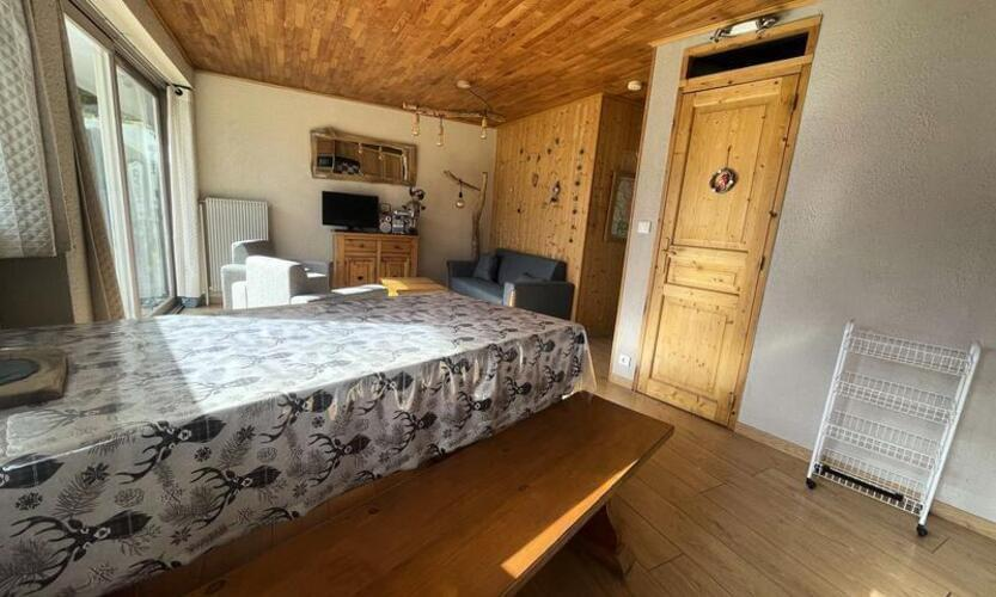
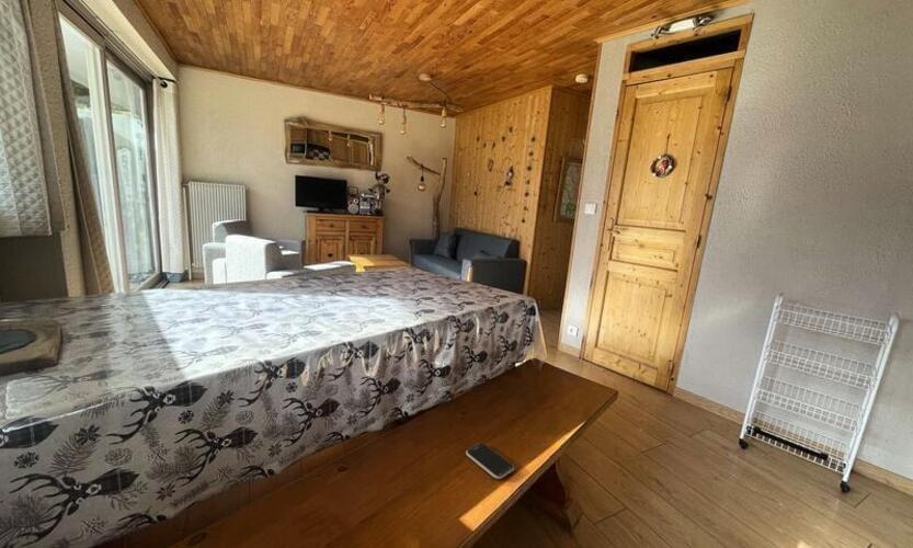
+ smartphone (489, 459)
